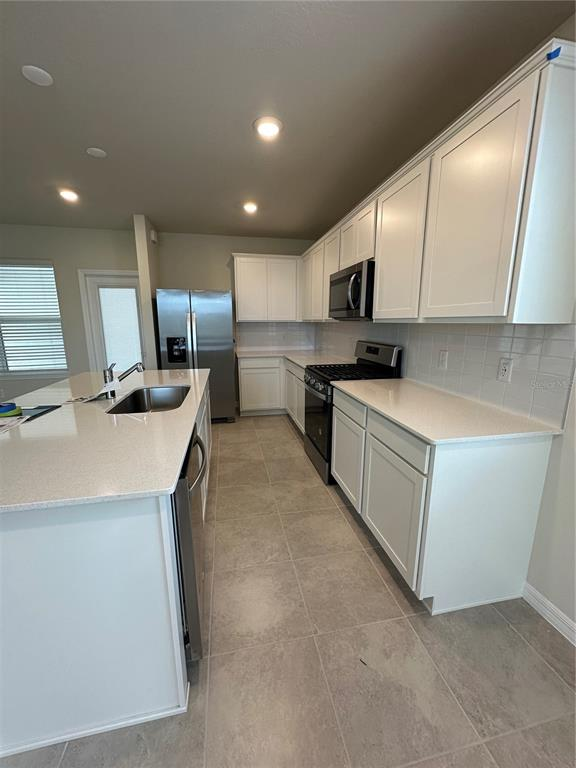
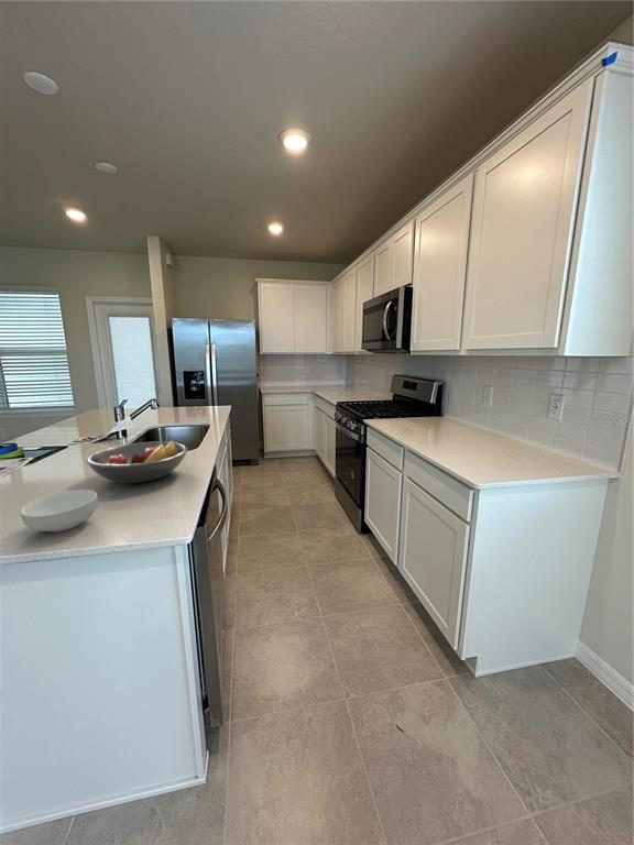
+ fruit bowl (141, 461)
+ cereal bowl (62, 513)
